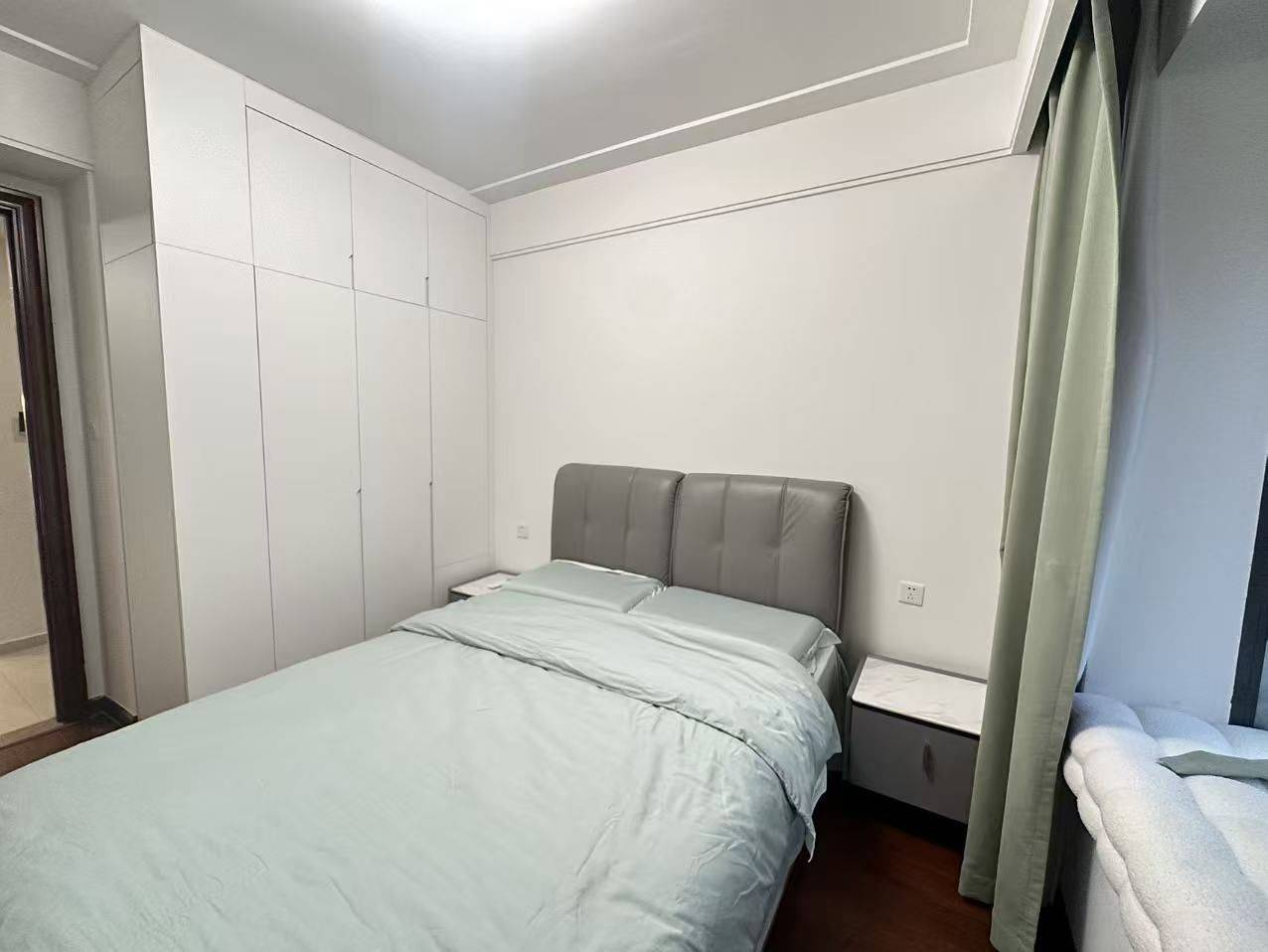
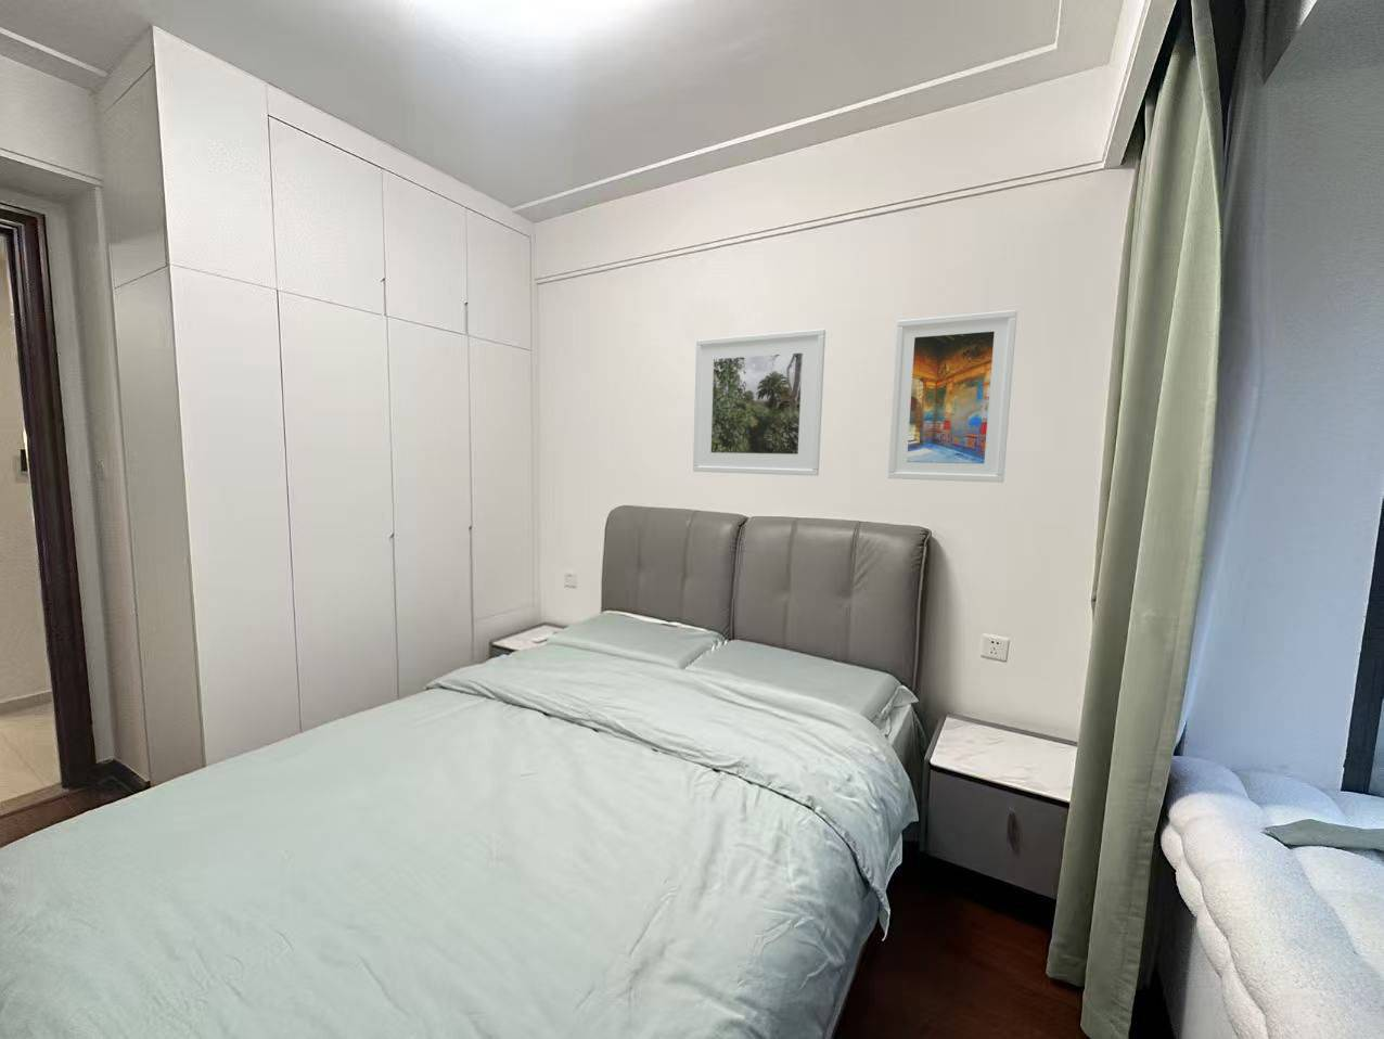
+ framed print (755, 405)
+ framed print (948, 399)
